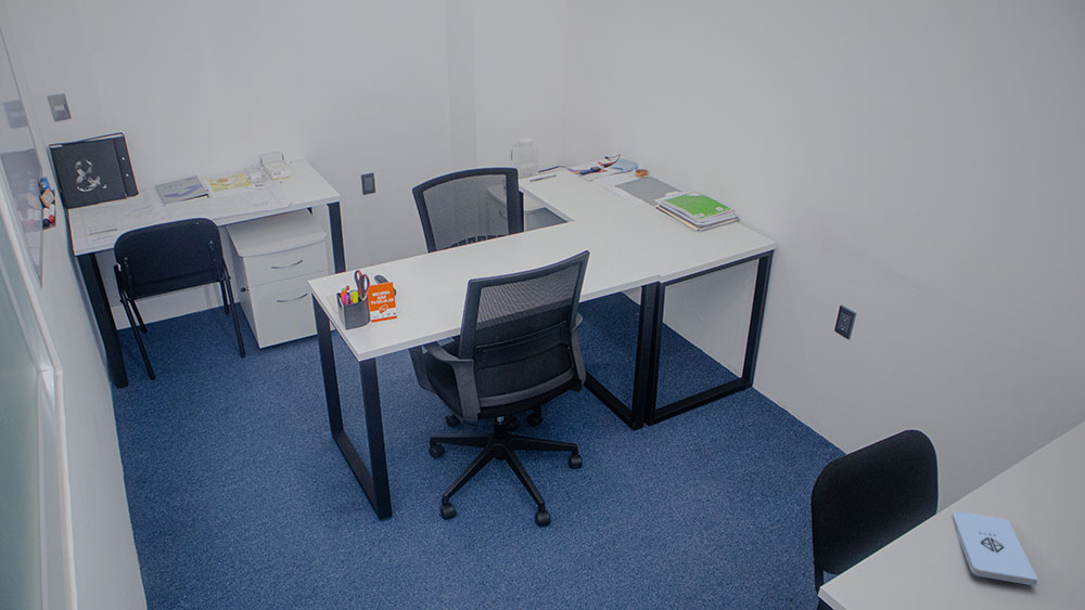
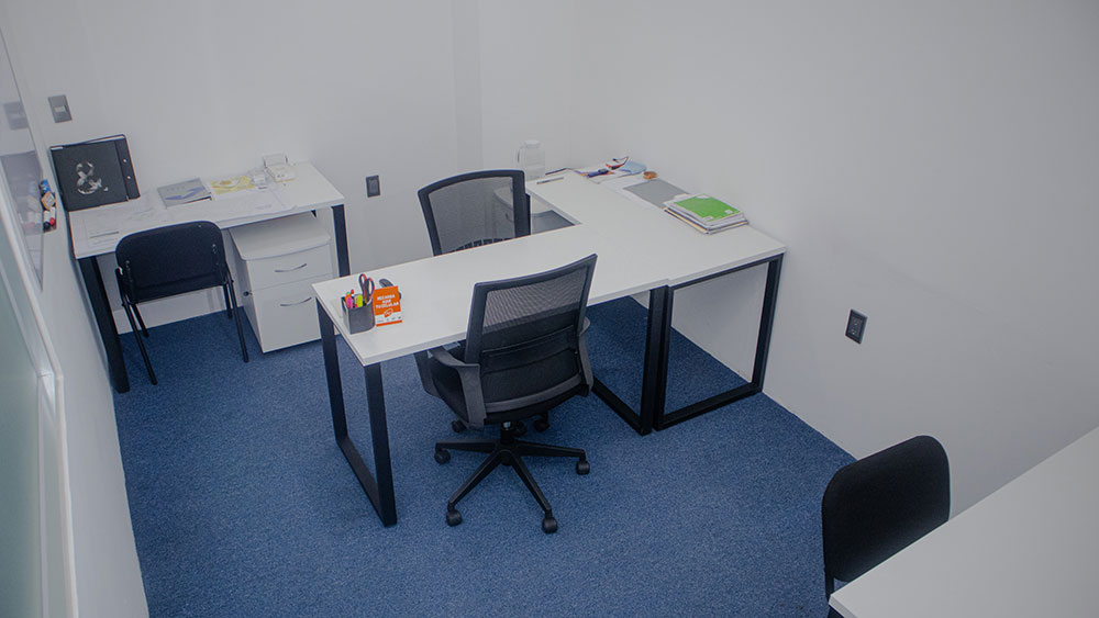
- notepad (991, 545)
